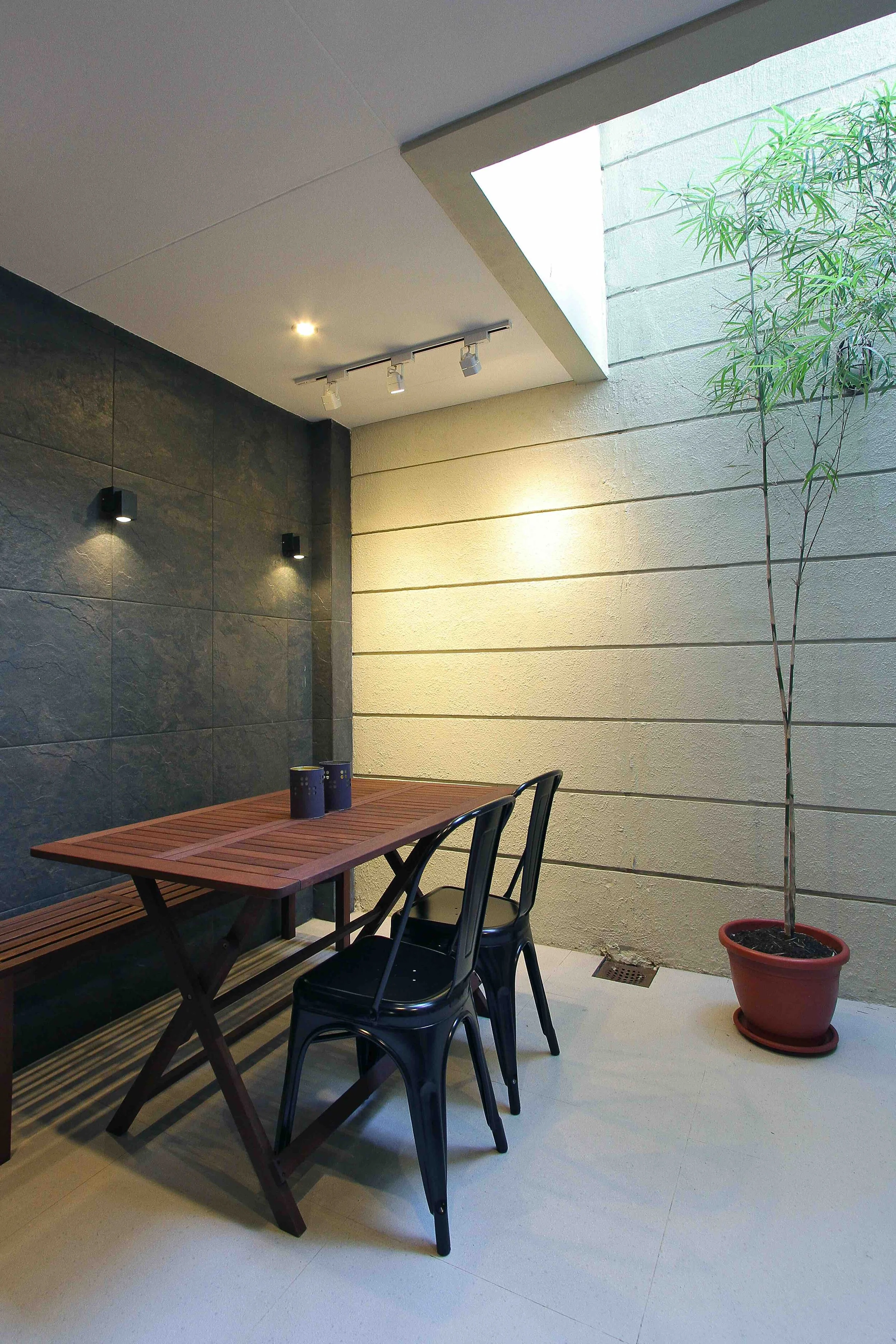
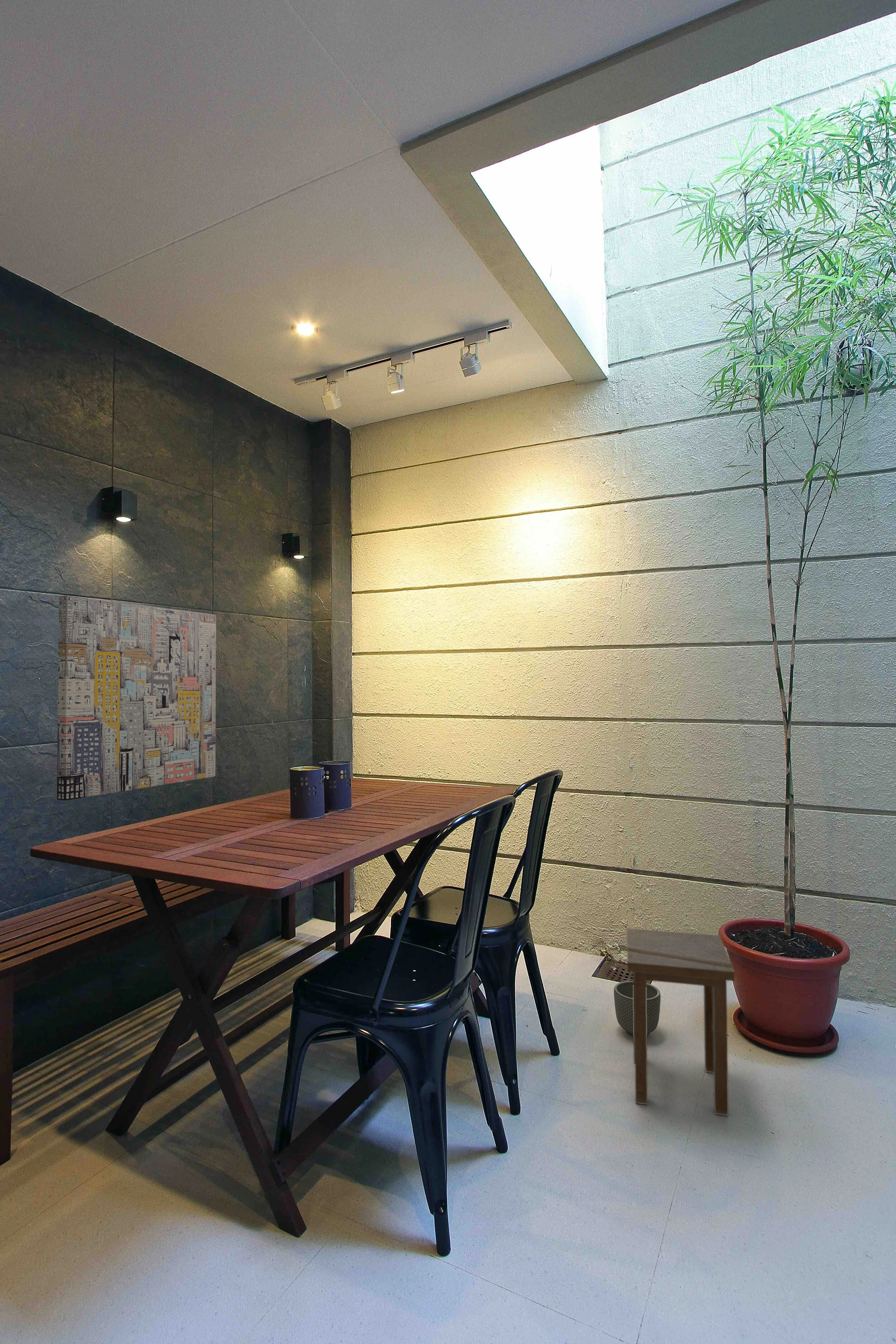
+ planter (633, 1011)
+ wall art (146, 696)
+ stool (704, 1016)
